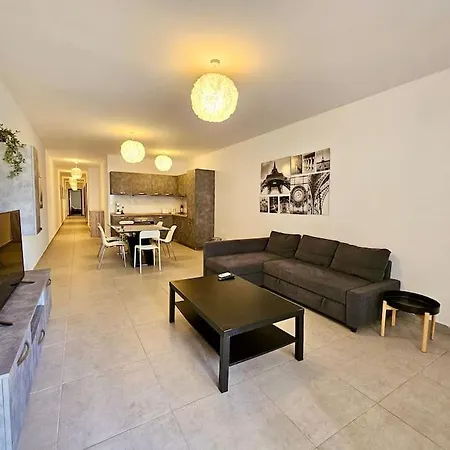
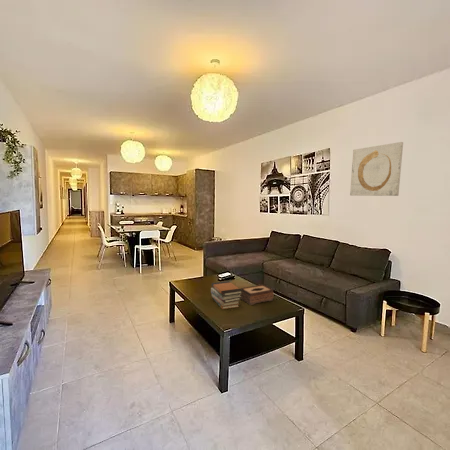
+ wall art (374, 171)
+ book stack (225, 294)
+ tissue box (256, 294)
